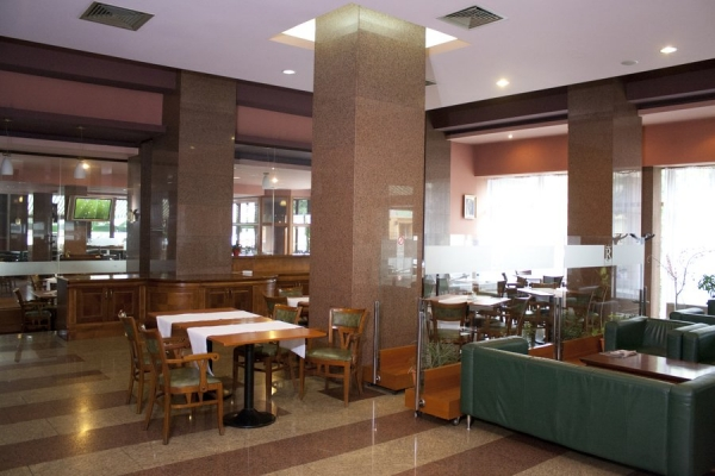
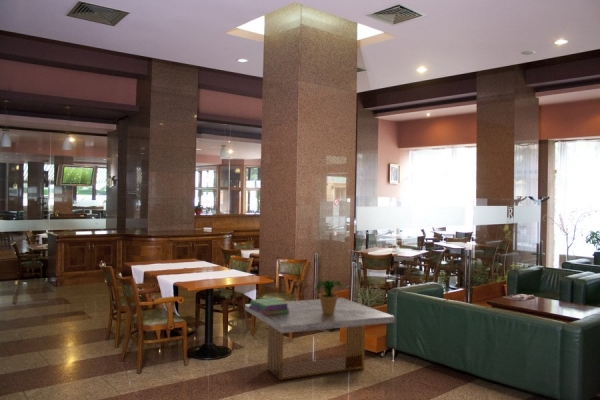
+ coffee table (316, 329)
+ stack of books (269, 306)
+ potted plant (328, 296)
